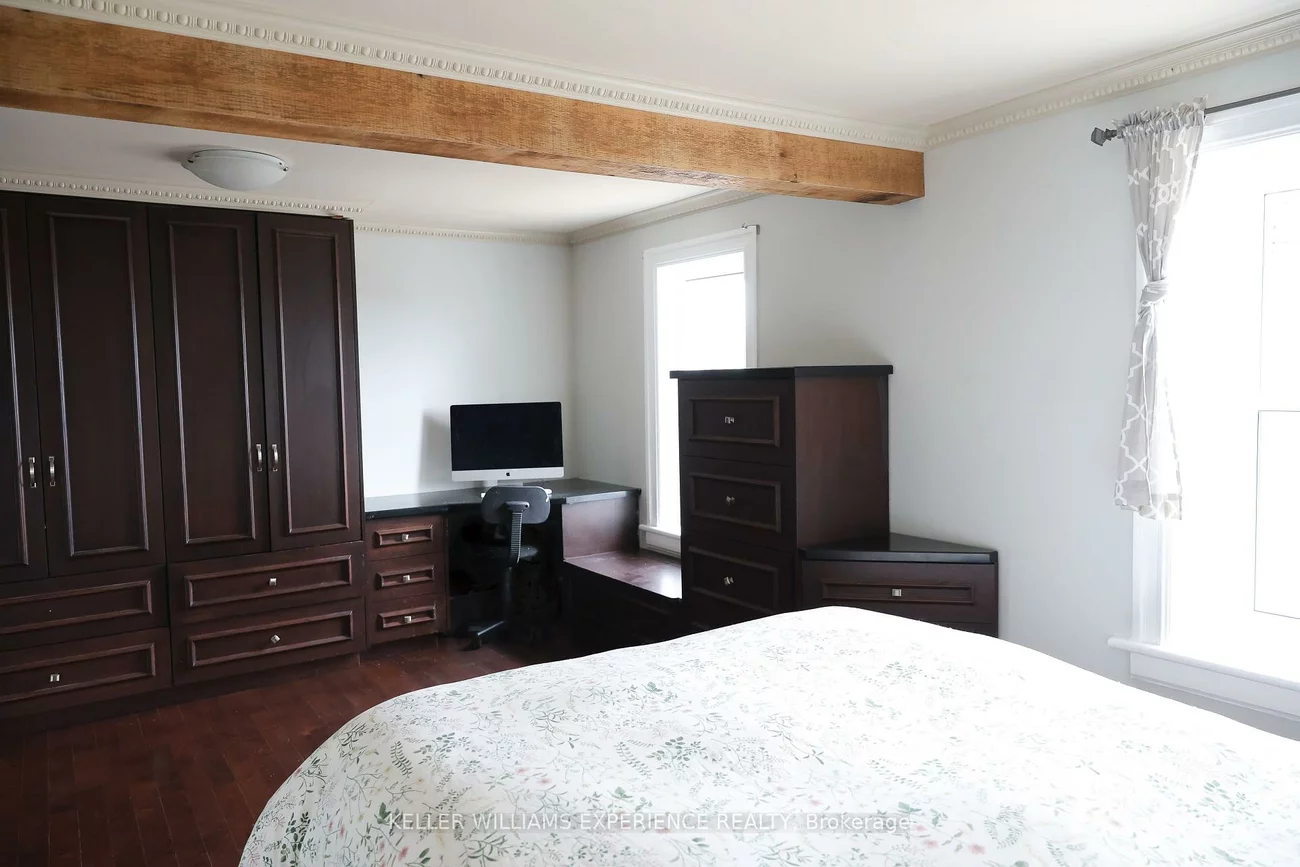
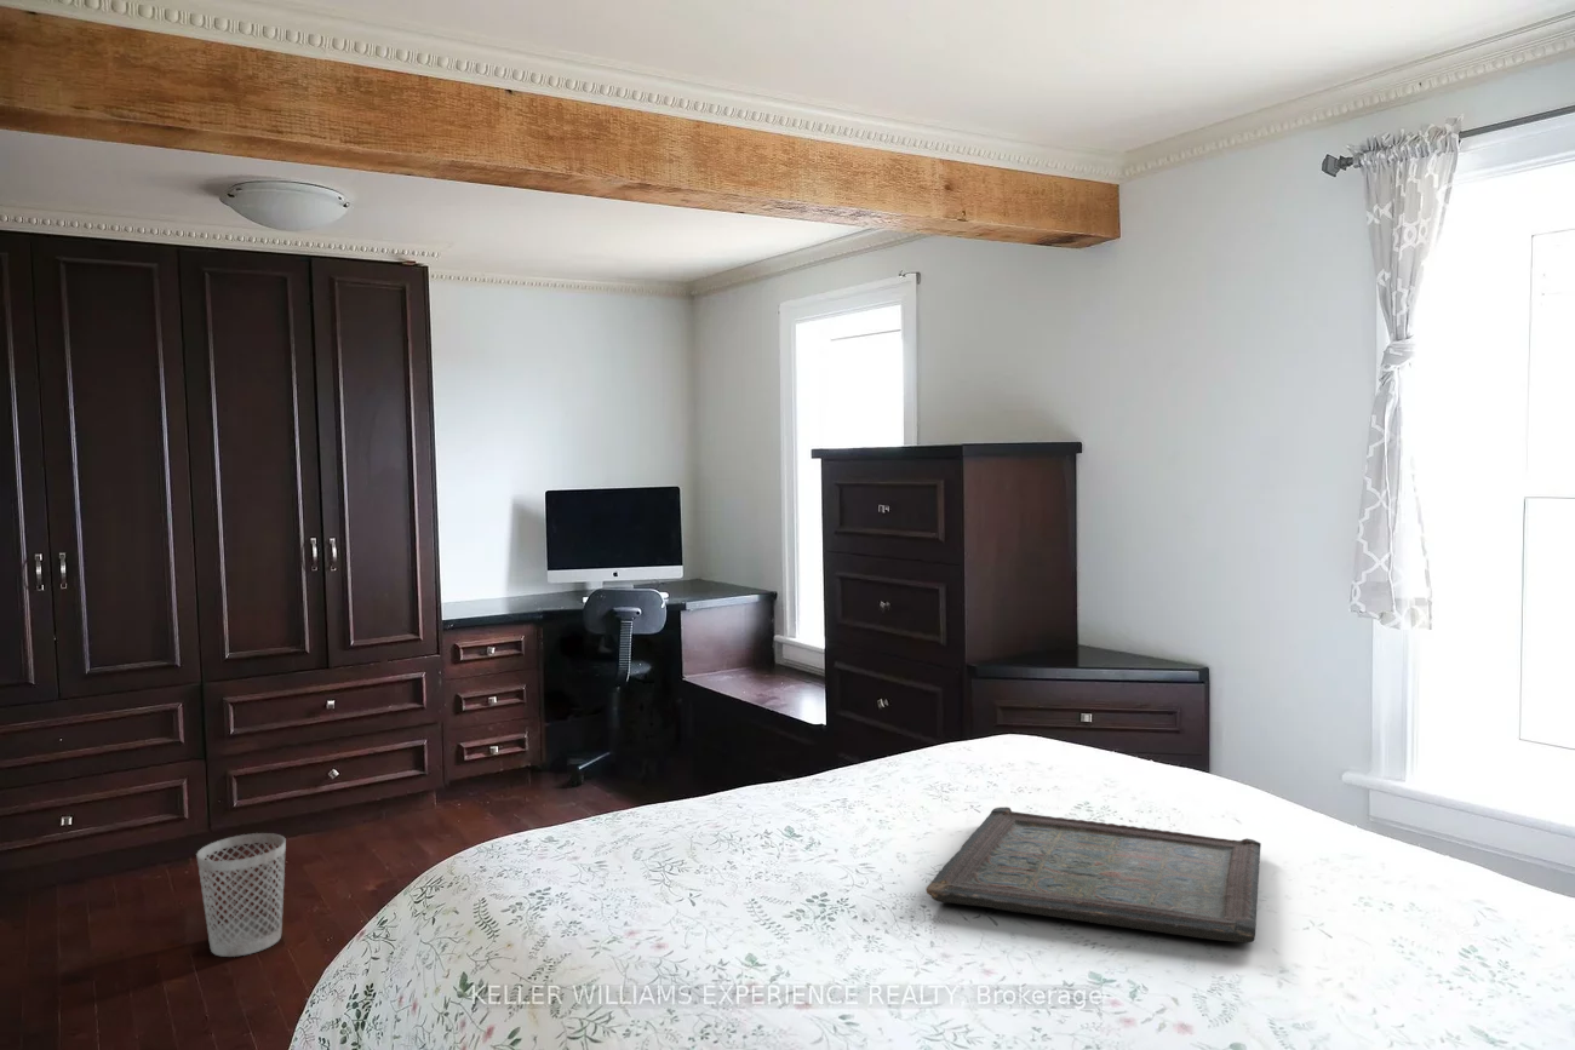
+ wastebasket (244, 895)
+ serving tray (1101, 867)
